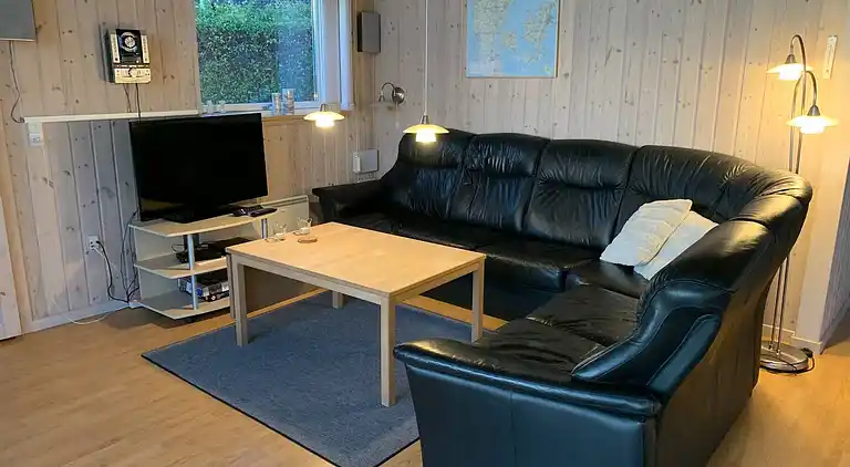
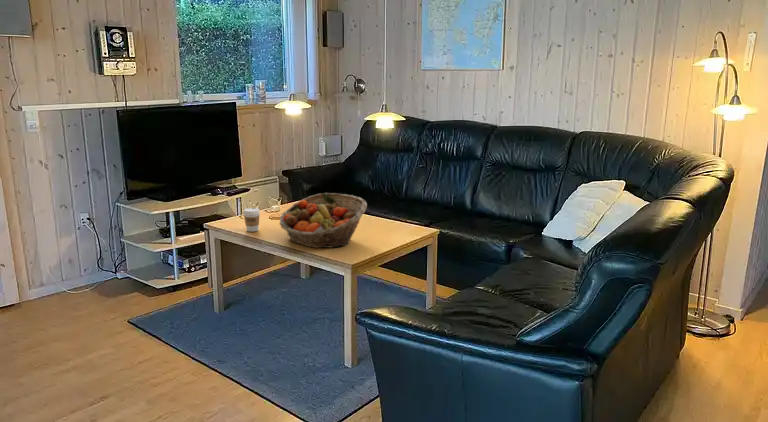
+ fruit basket (323, 219)
+ coffee cup (251, 219)
